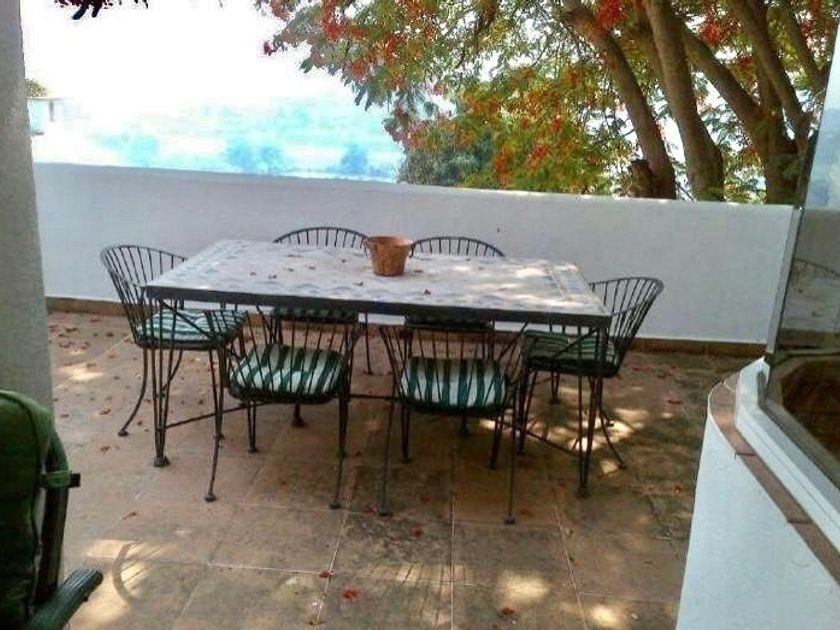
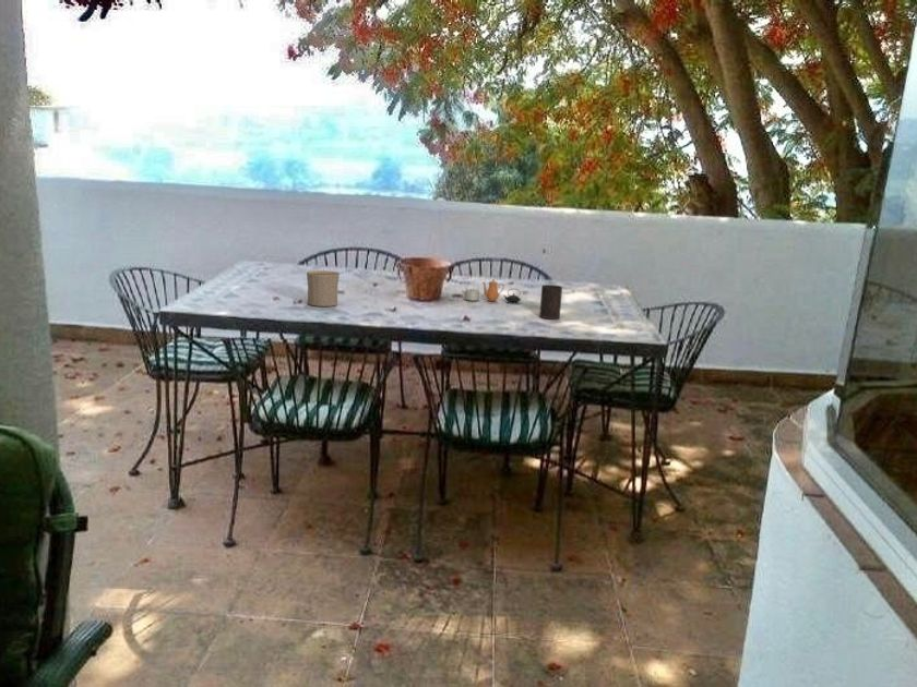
+ cup (550, 301)
+ teapot (491, 289)
+ cup (322, 288)
